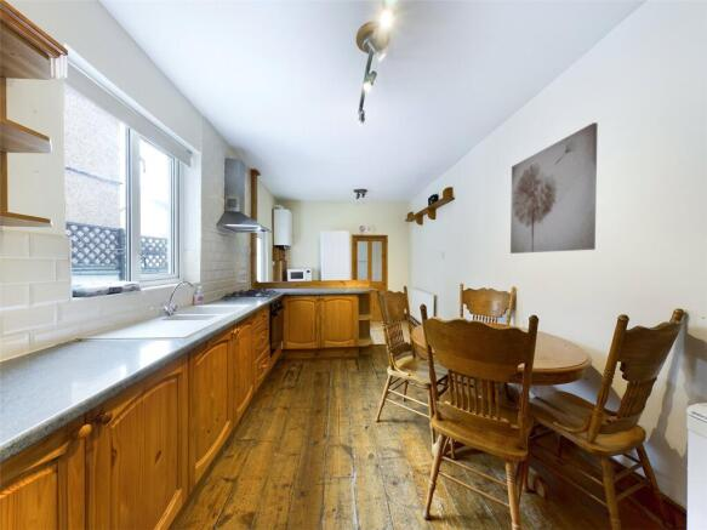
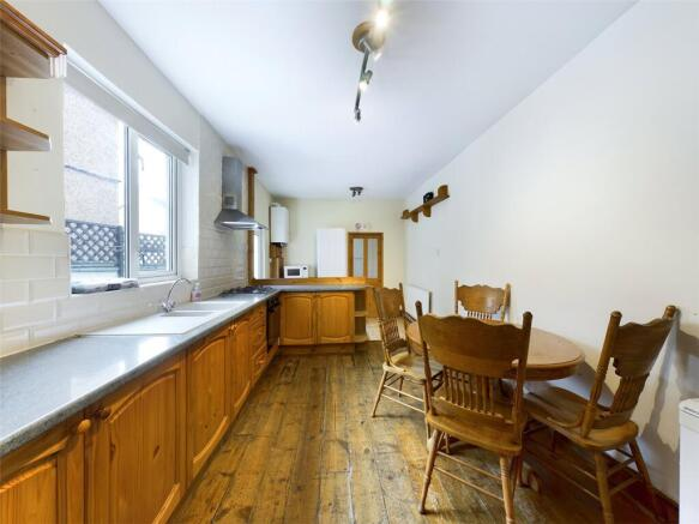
- wall art (546, 200)
